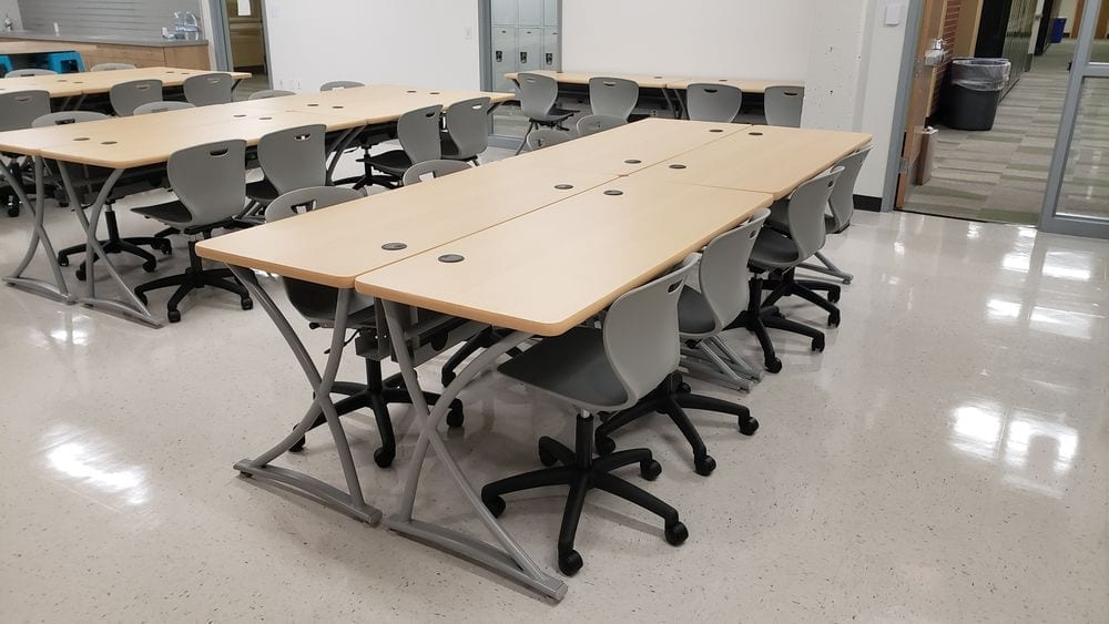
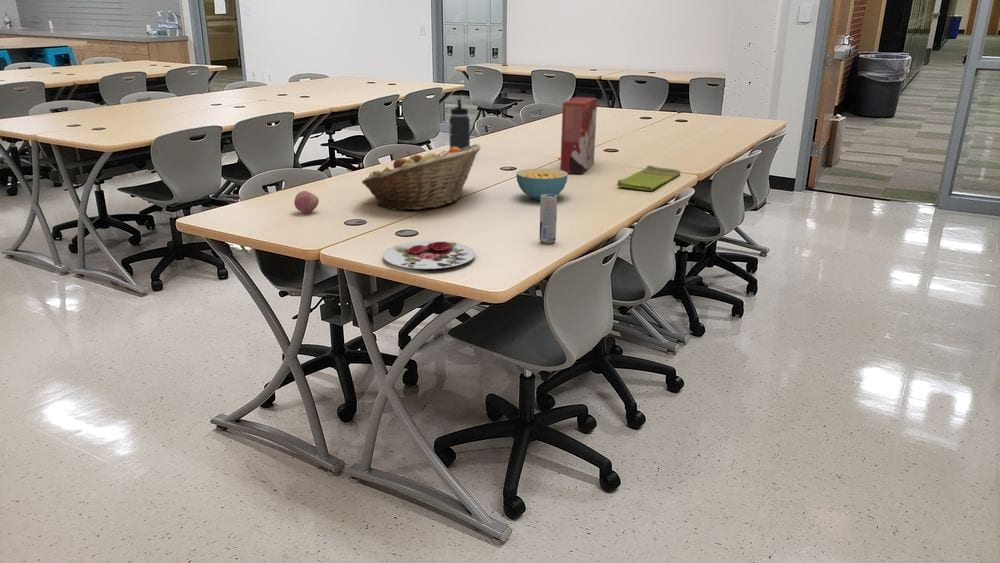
+ apple (306, 201)
+ plate (429, 253)
+ beverage can (548, 218)
+ cereal box (578, 134)
+ thermos bottle (459, 128)
+ dish towel (649, 177)
+ fruit basket (423, 173)
+ cereal bowl (541, 186)
